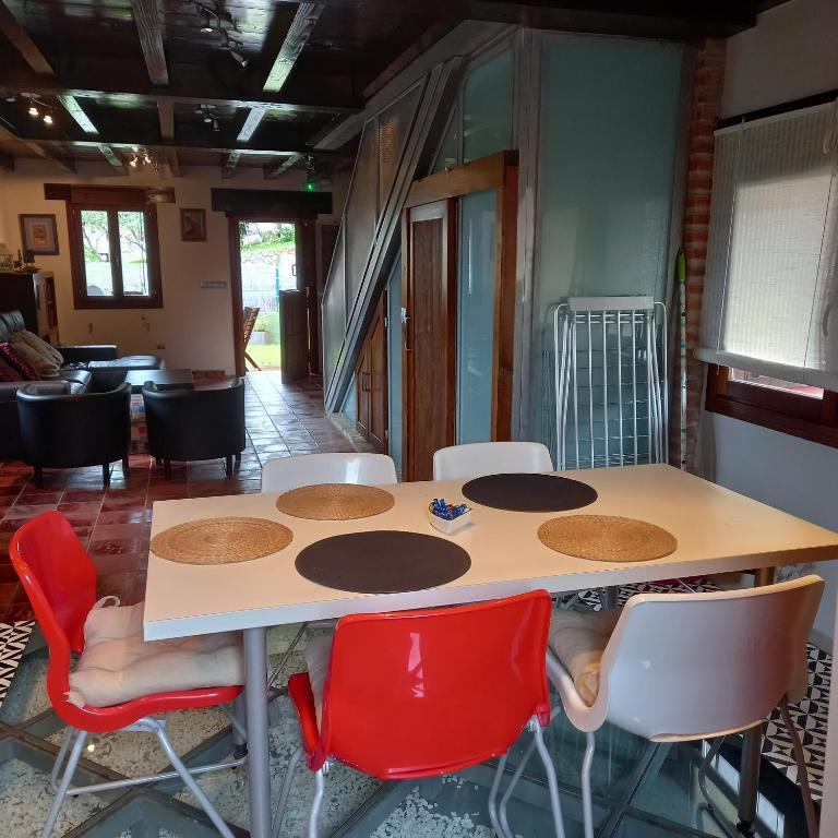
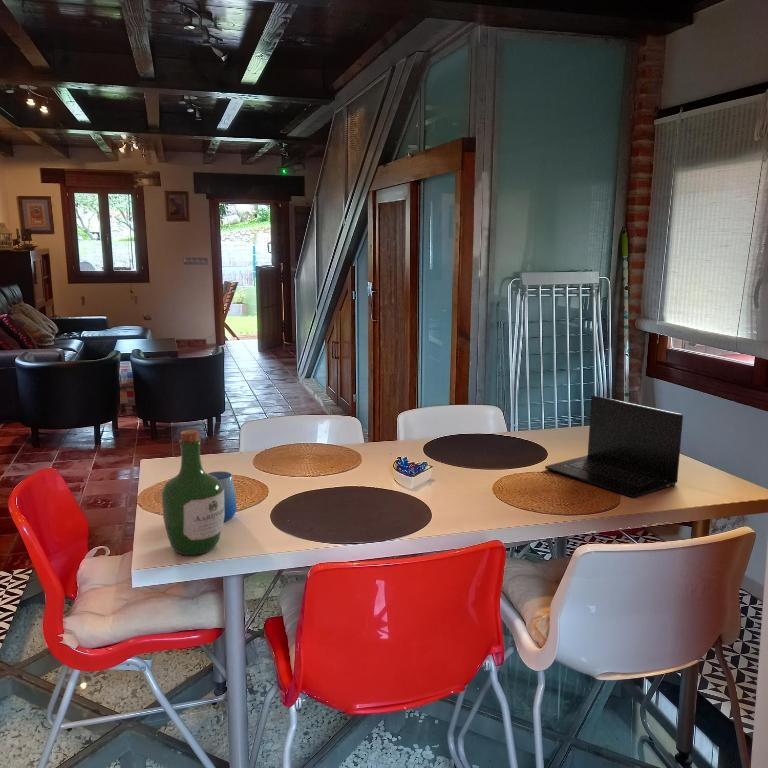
+ wine bottle (192, 489)
+ cup (224, 496)
+ laptop (610, 442)
